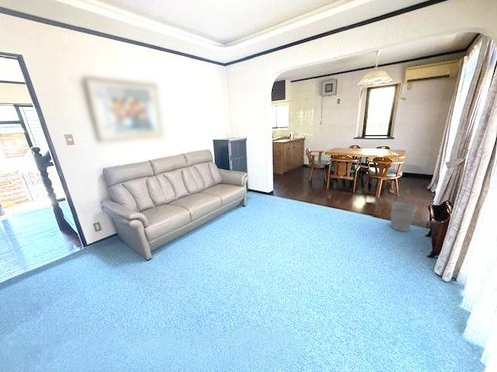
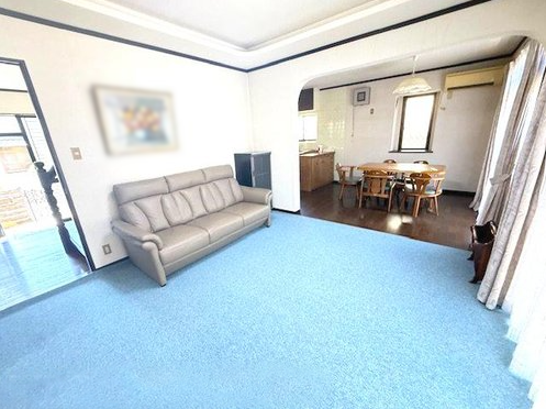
- wastebasket (401, 217)
